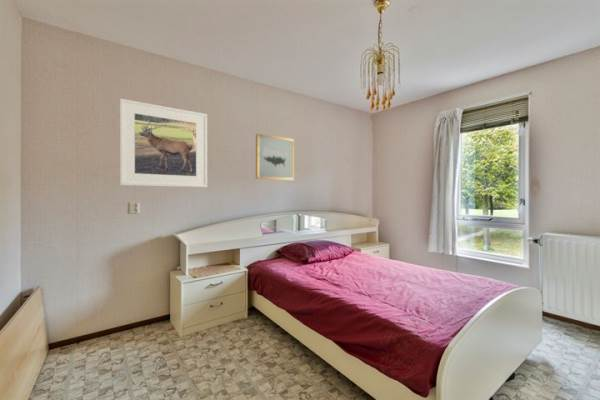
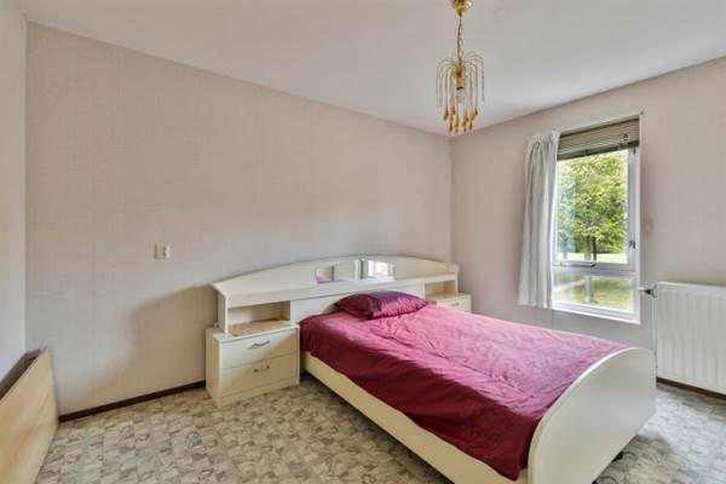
- wall art (275, 158)
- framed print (167, 146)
